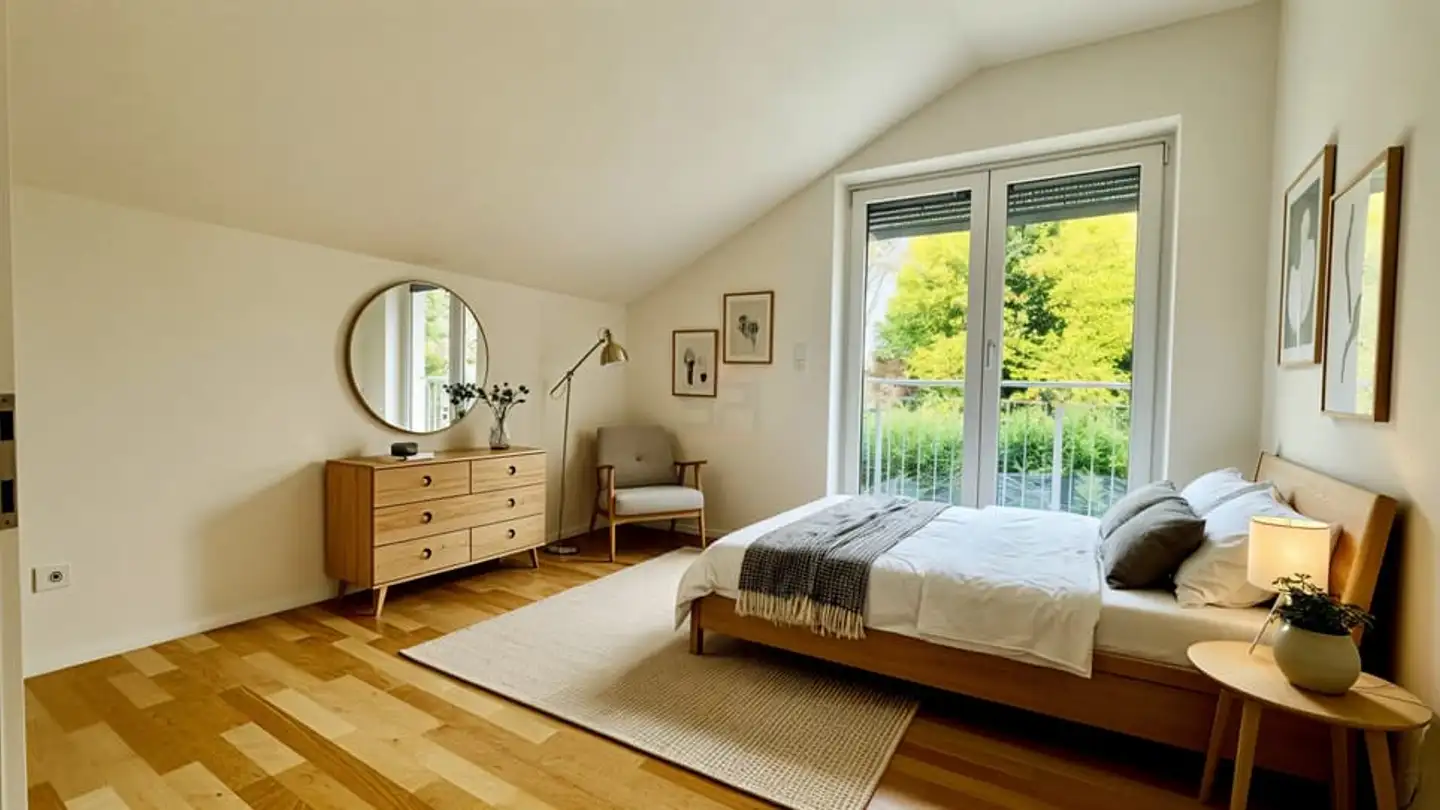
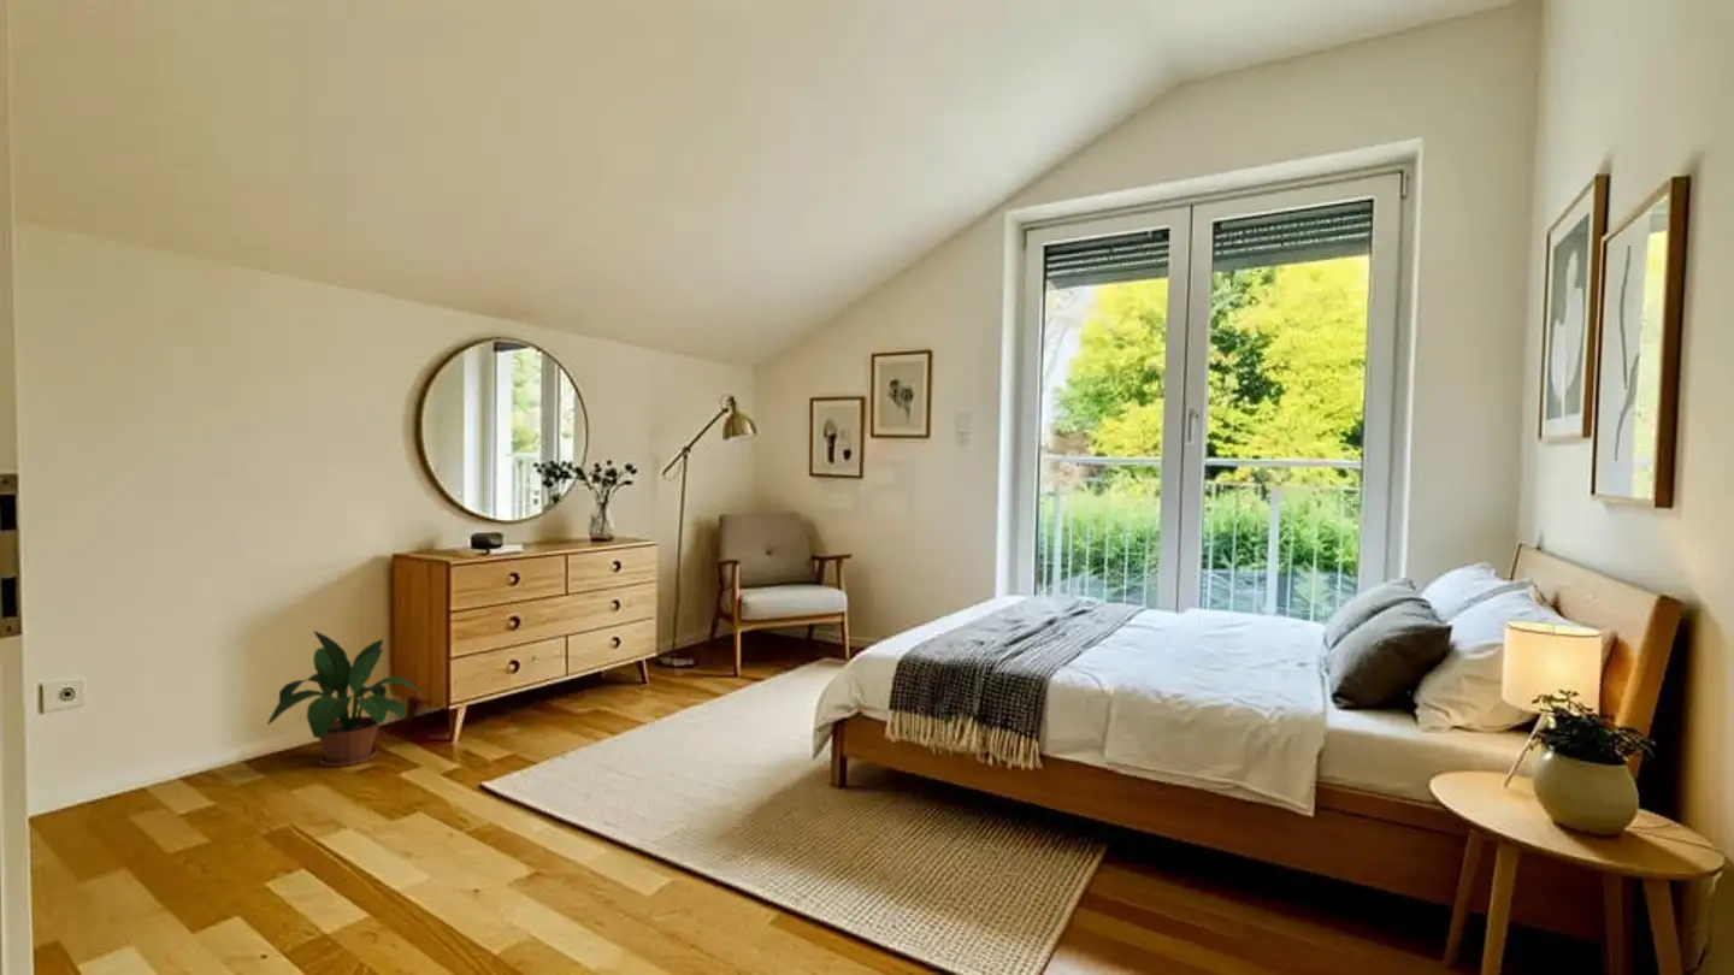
+ potted plant (344, 690)
